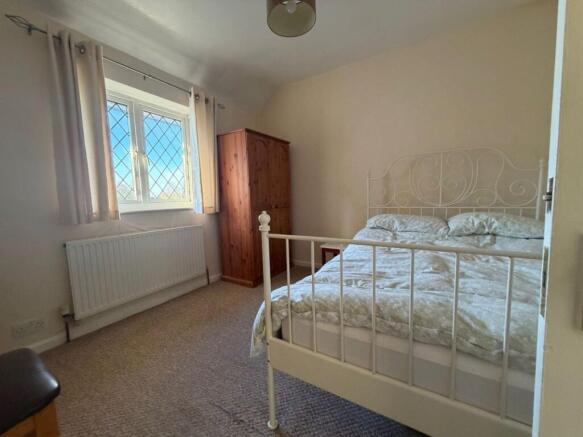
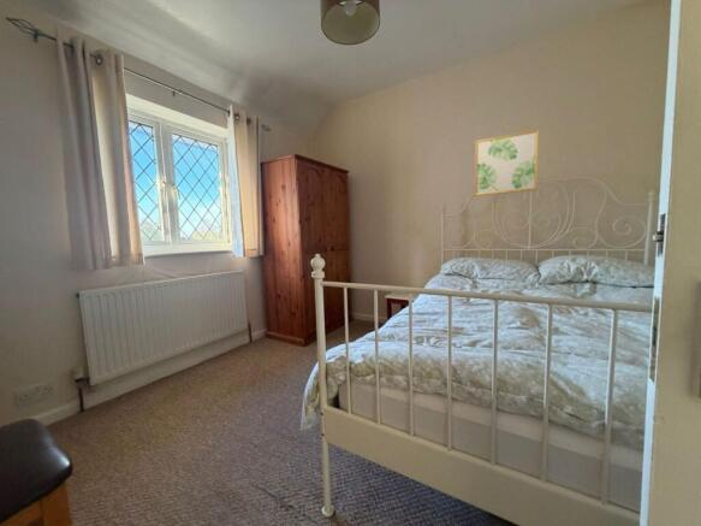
+ wall art (505, 164)
